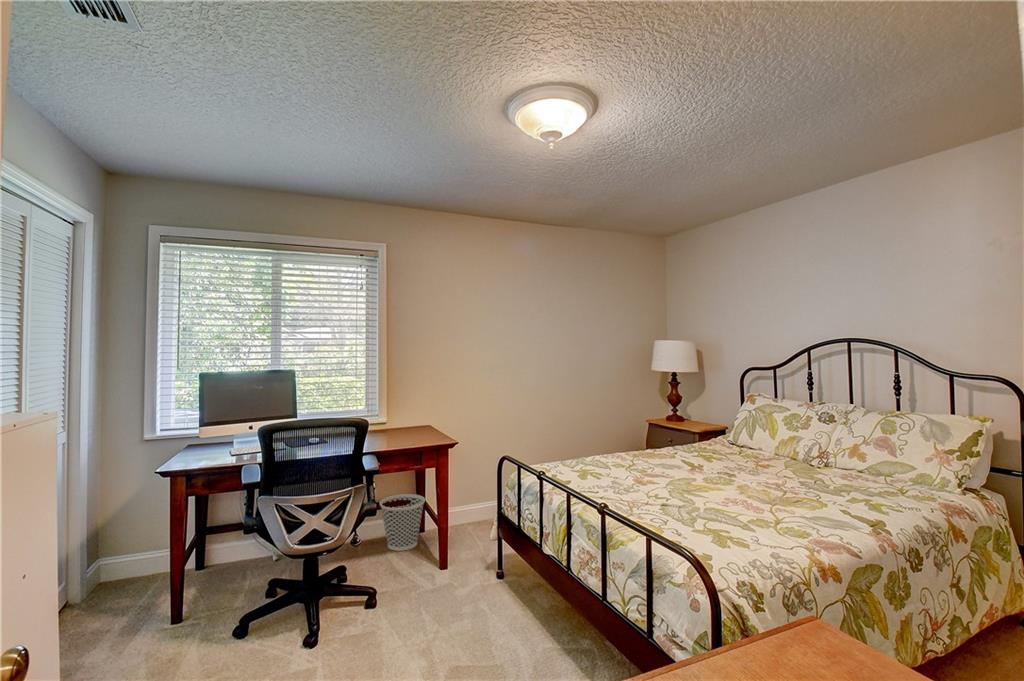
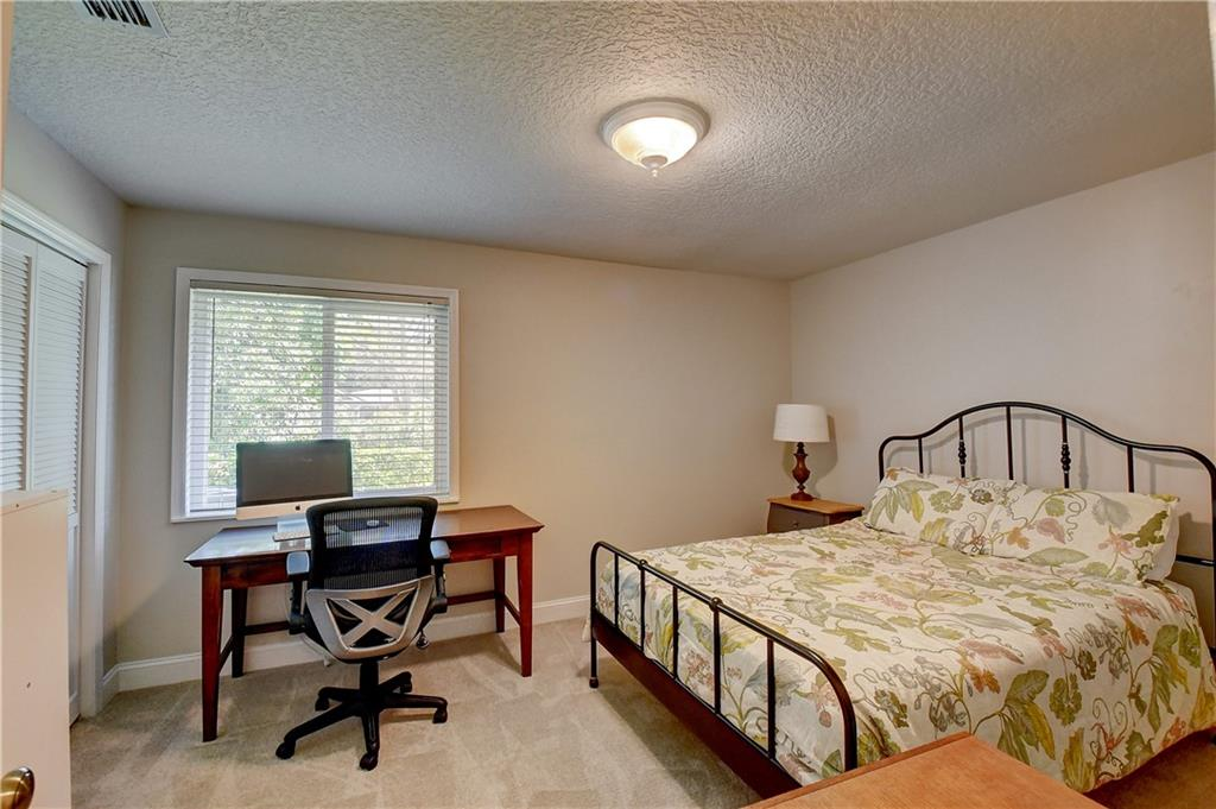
- wastebasket (402, 522)
